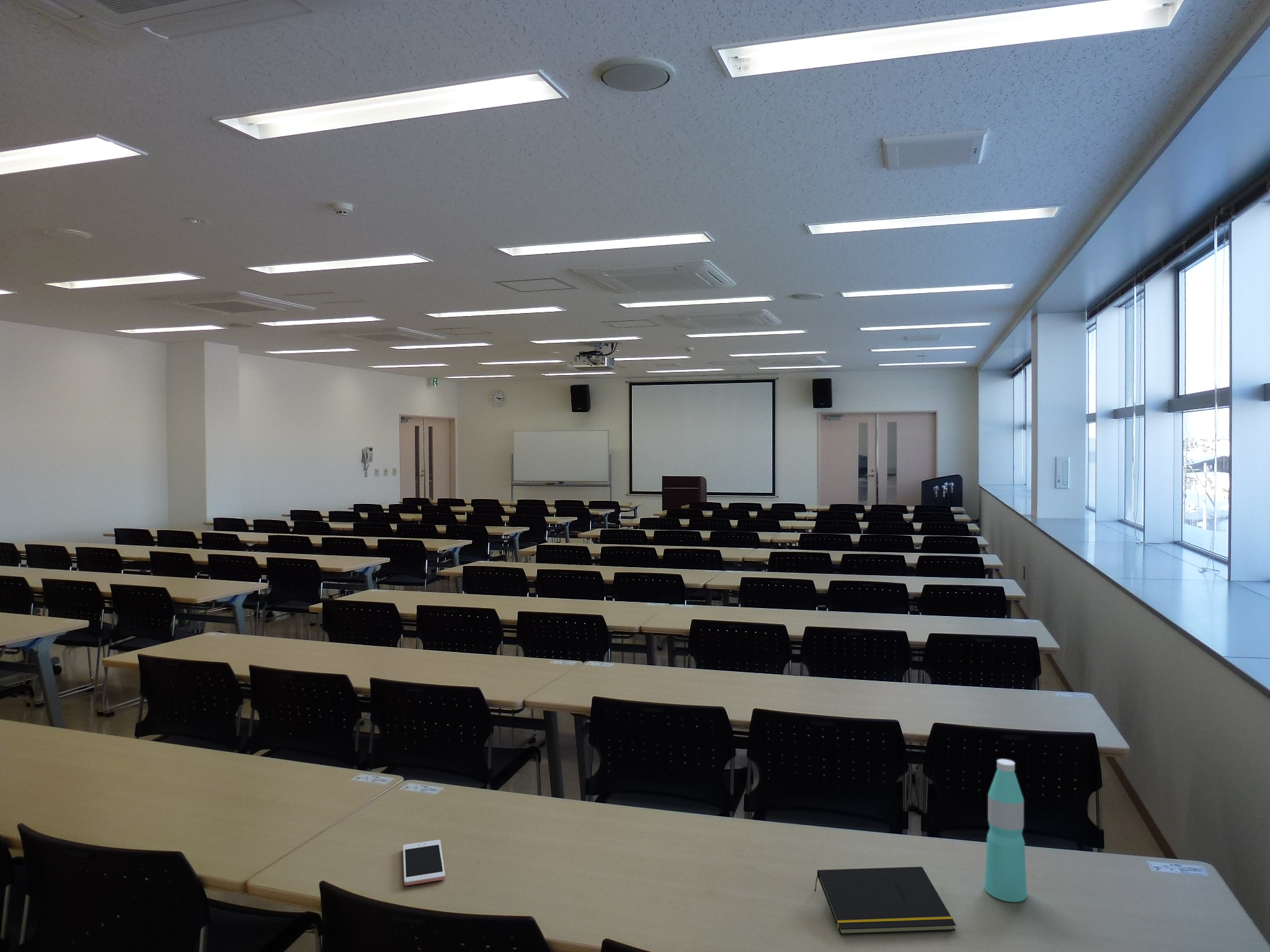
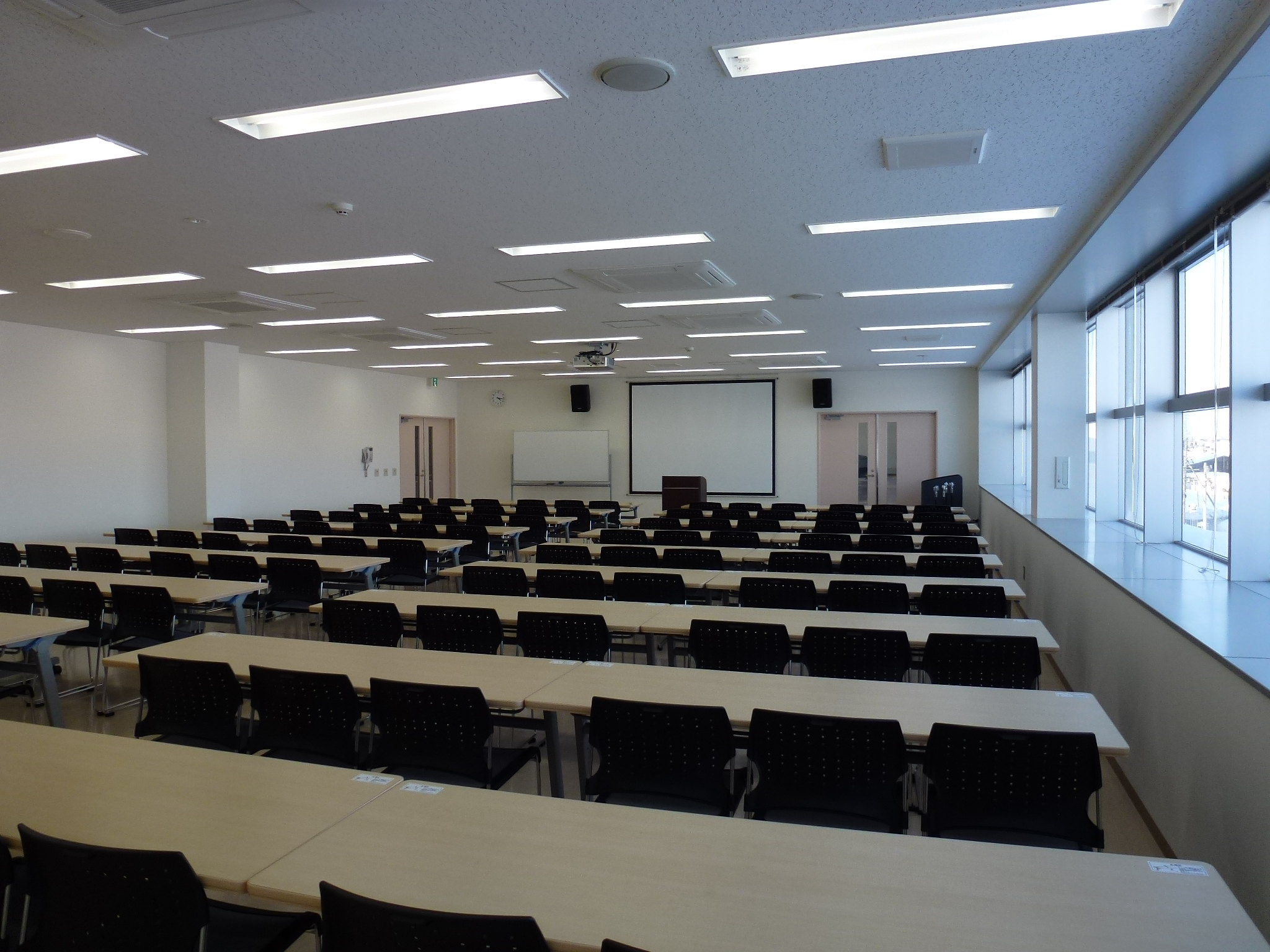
- water bottle (1005, 826)
- cell phone (423, 861)
- notepad (883, 899)
